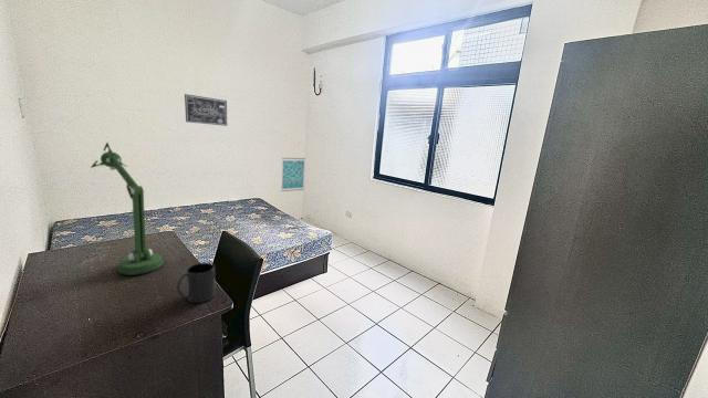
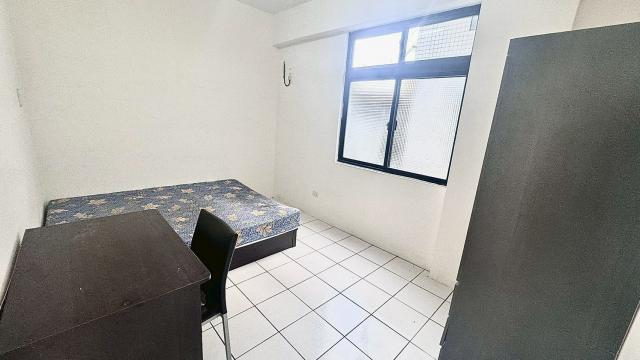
- mug (196, 283)
- desk lamp (131, 198)
- wall art (207, 111)
- wall art (293, 174)
